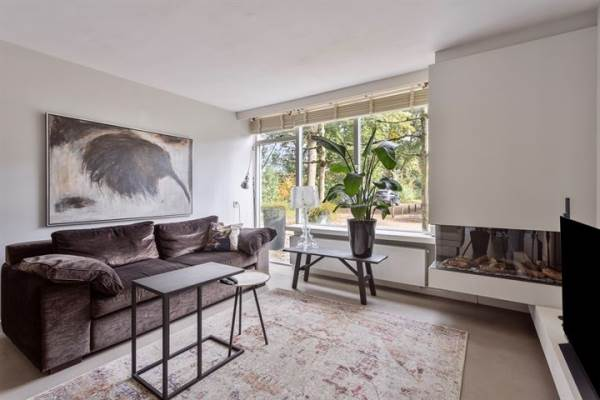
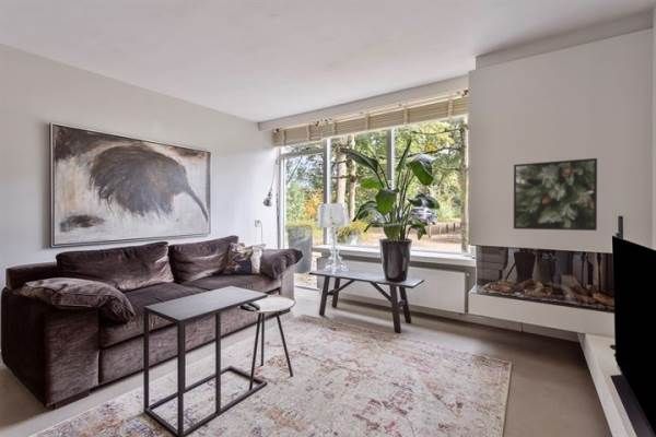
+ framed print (552, 196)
